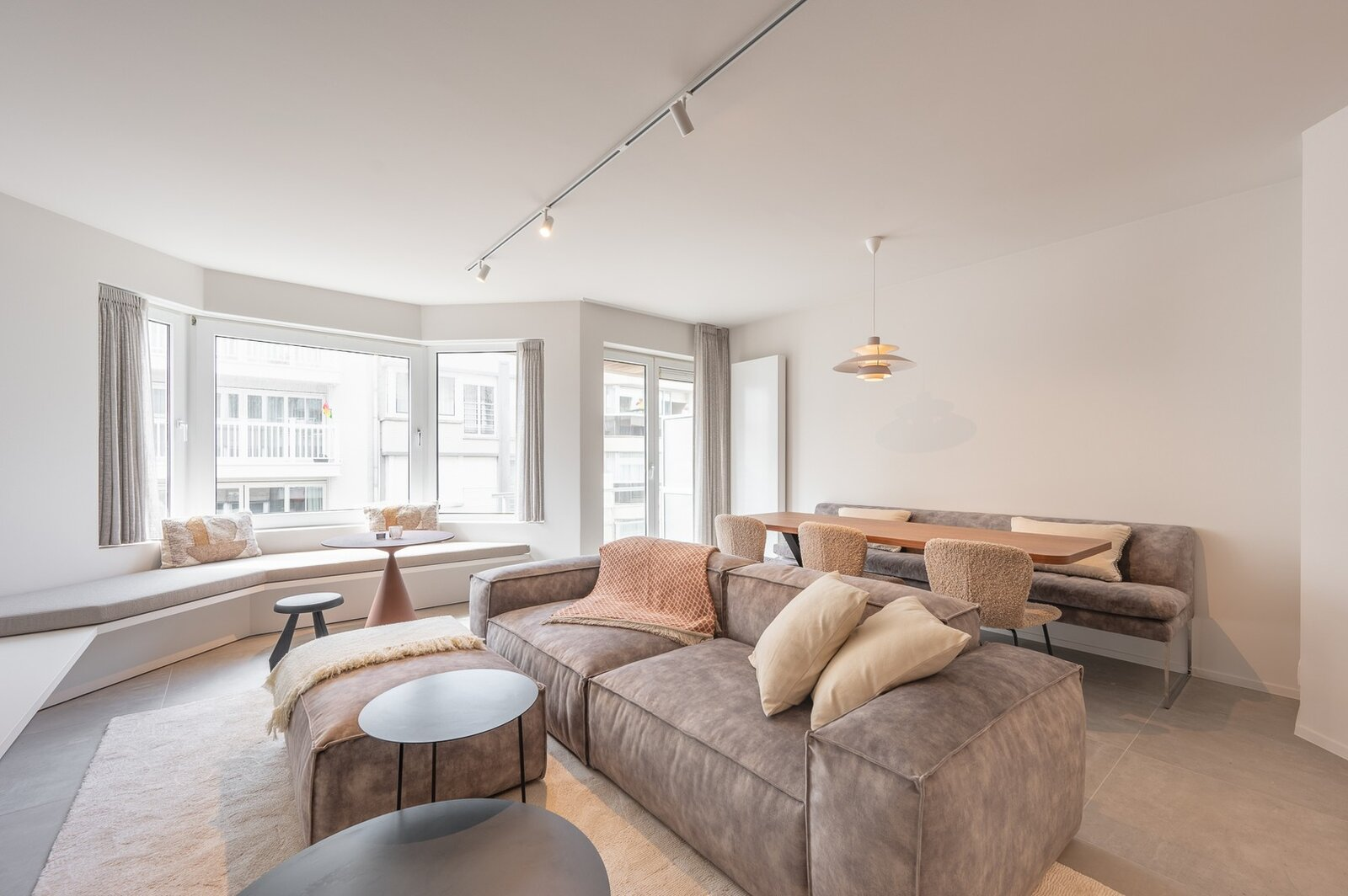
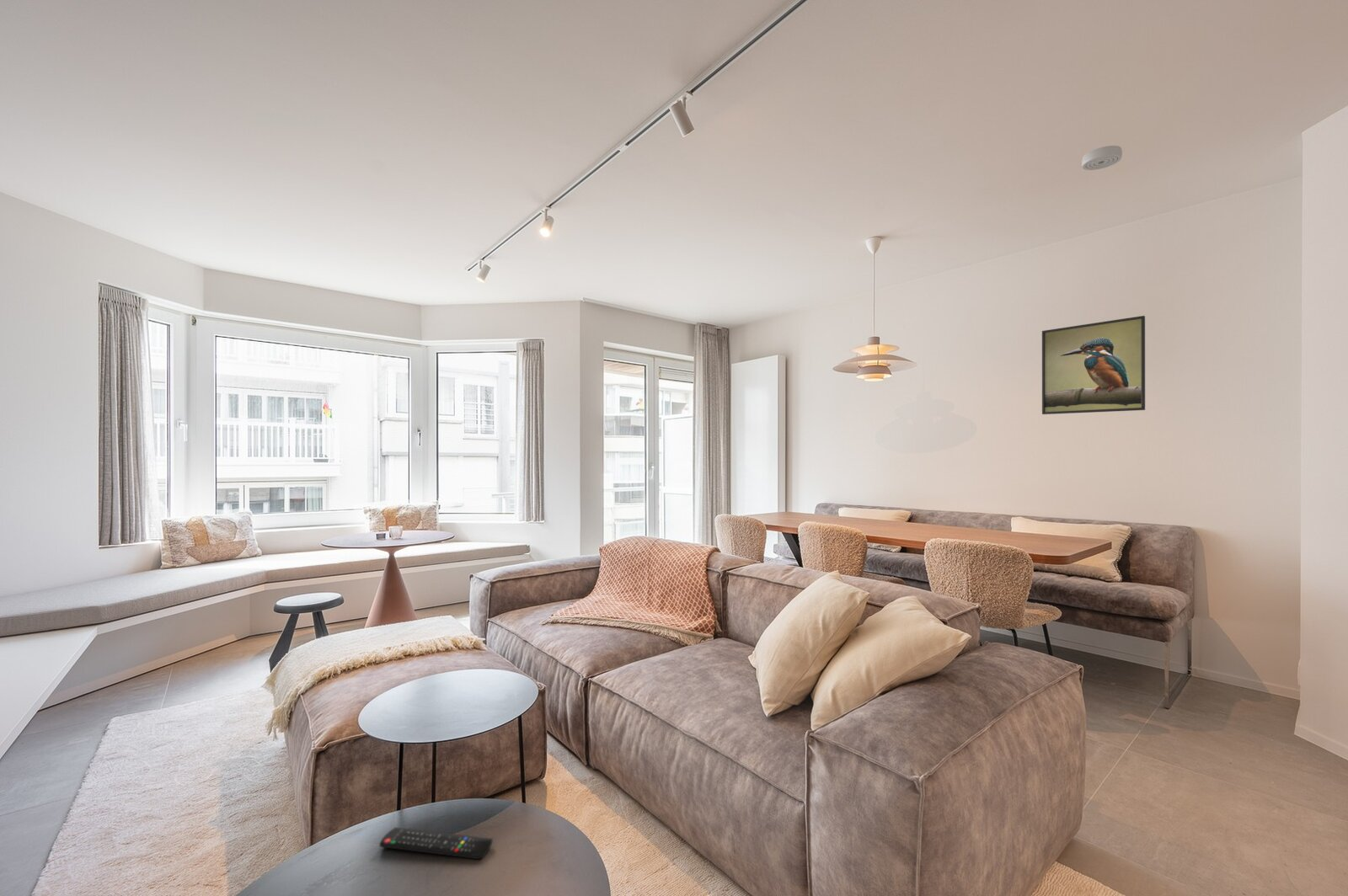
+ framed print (1090, 368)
+ remote control (435, 844)
+ smoke detector (1101, 157)
